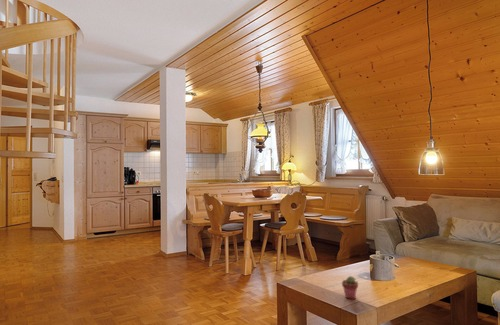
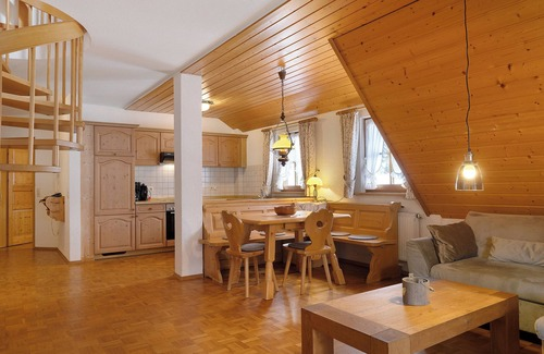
- potted succulent (350, 286)
